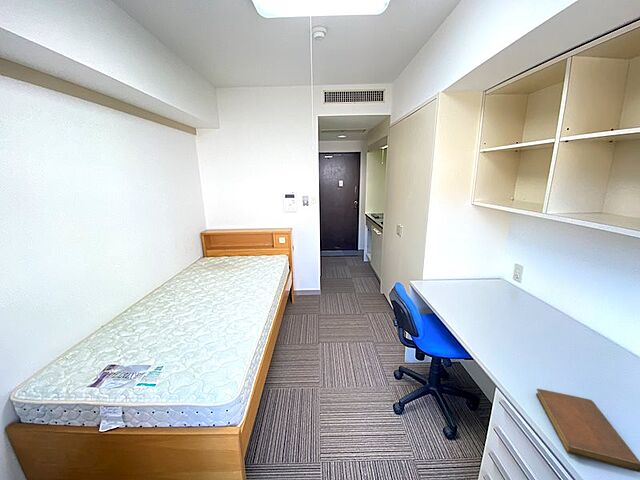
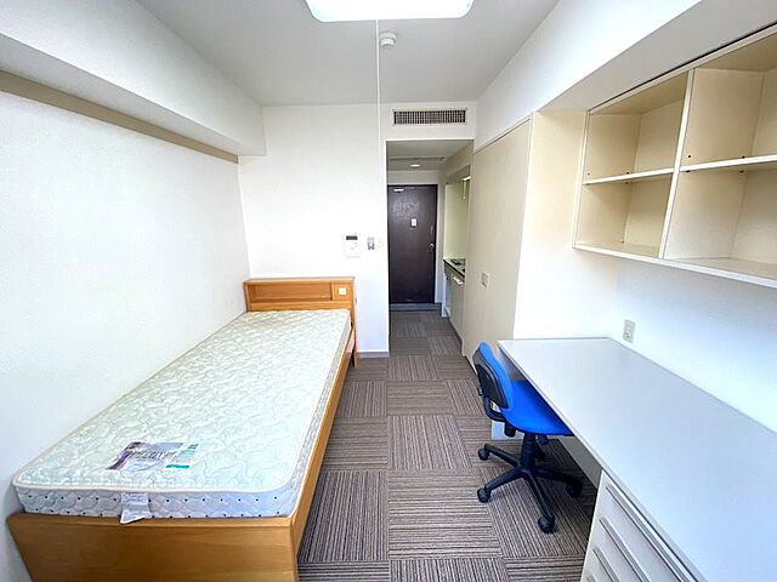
- notebook (581, 424)
